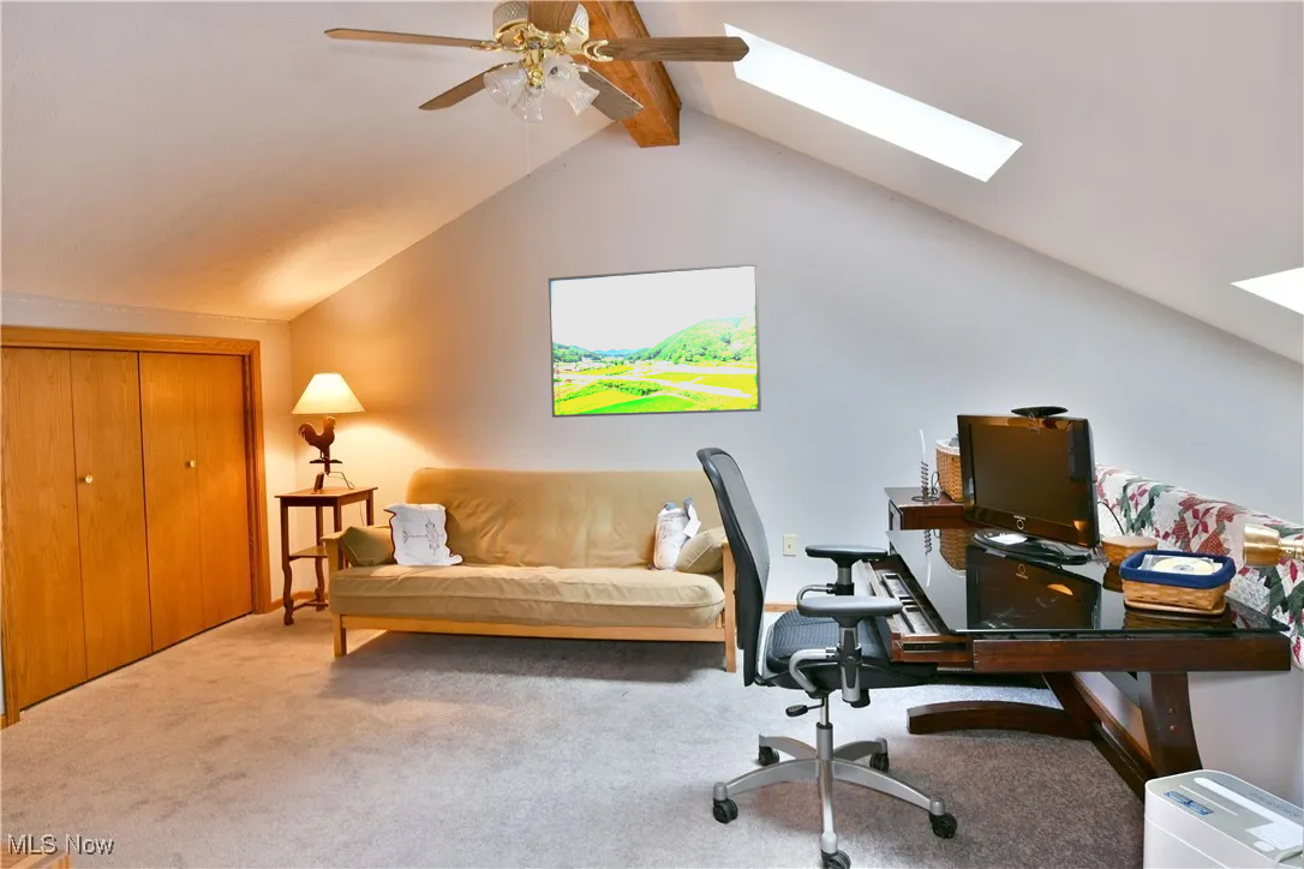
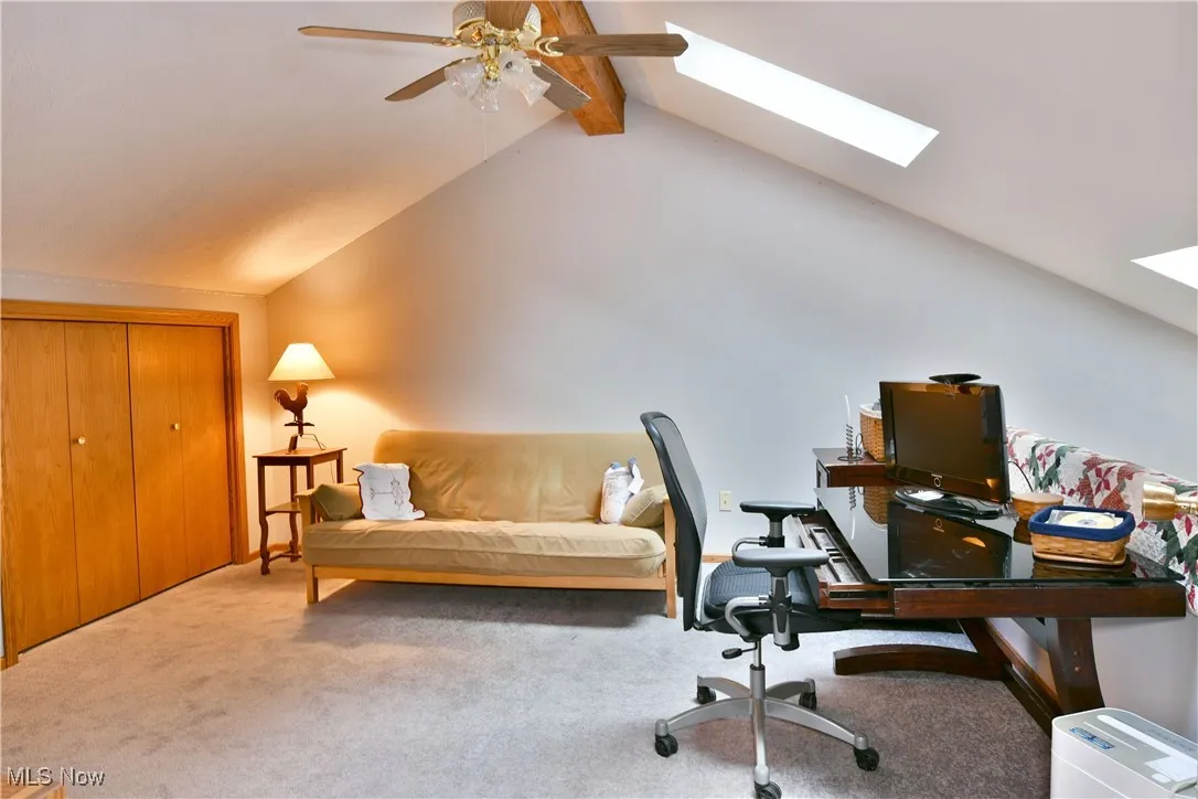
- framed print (651, 342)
